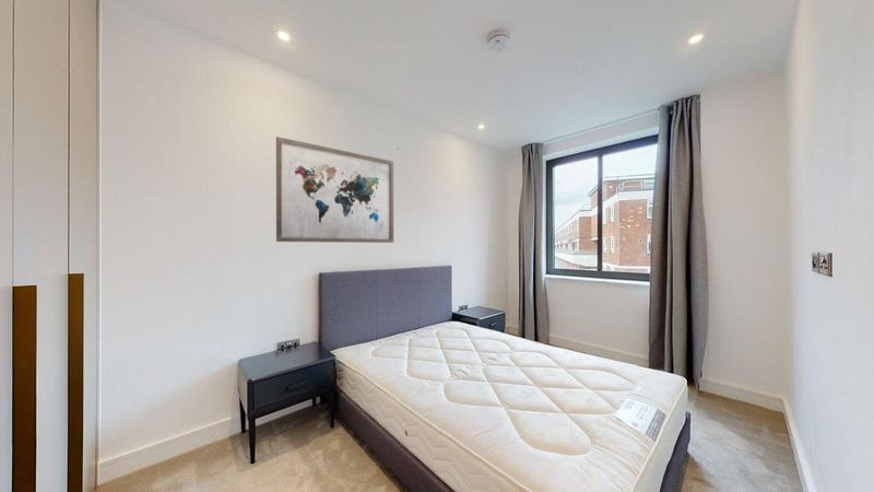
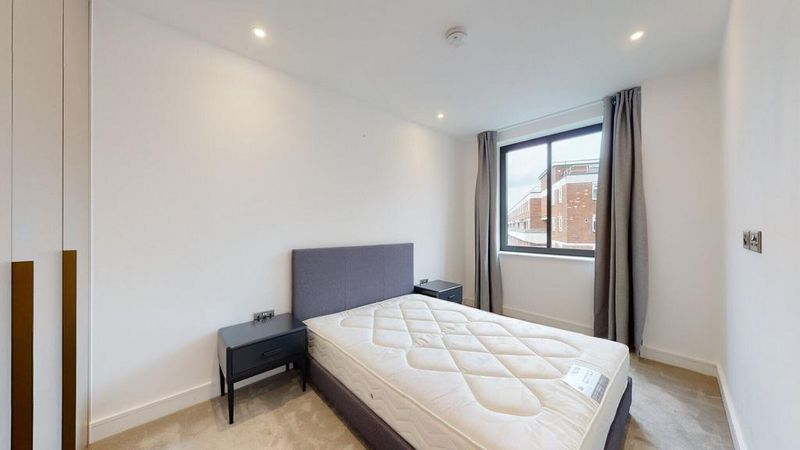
- wall art (342, 196)
